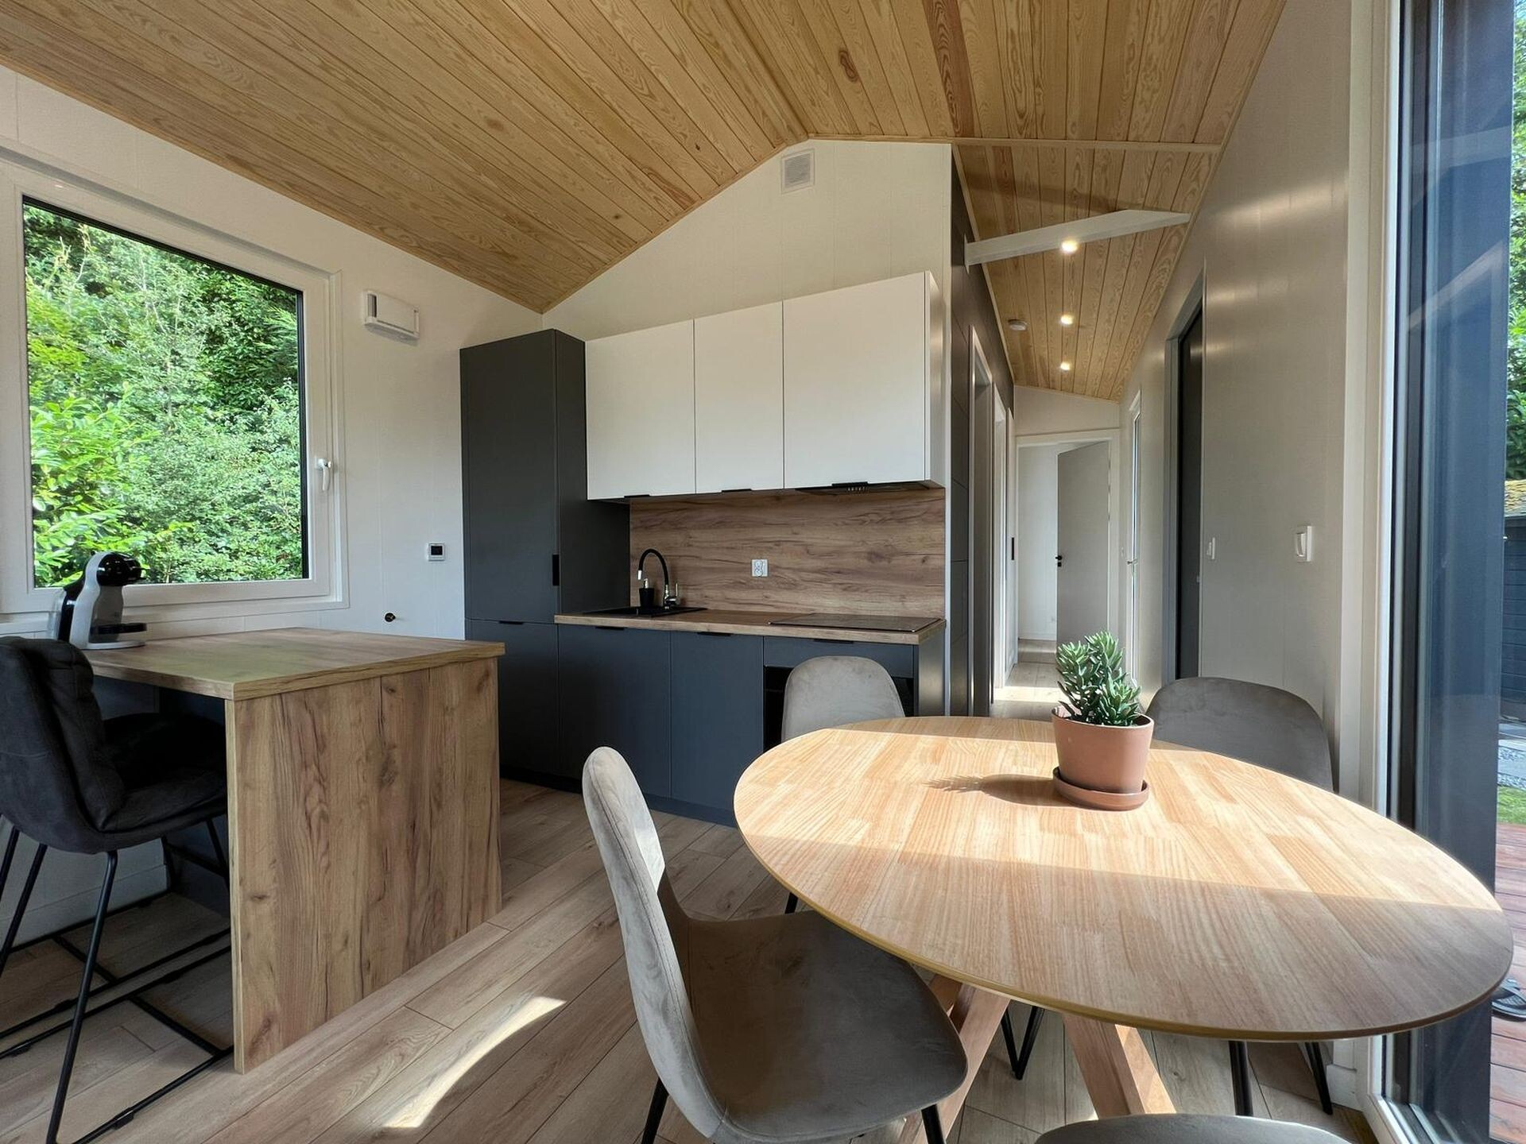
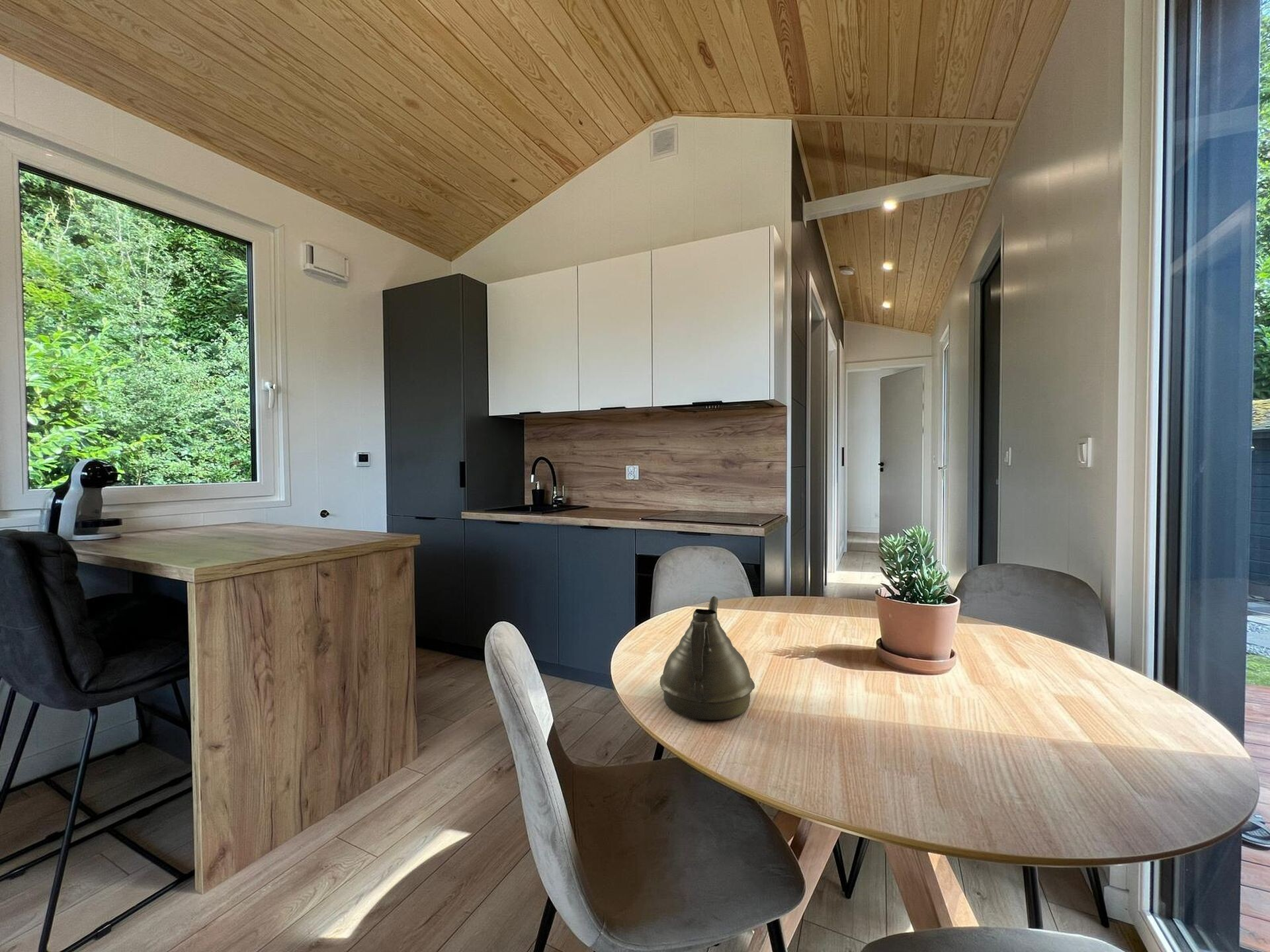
+ teapot (709, 649)
